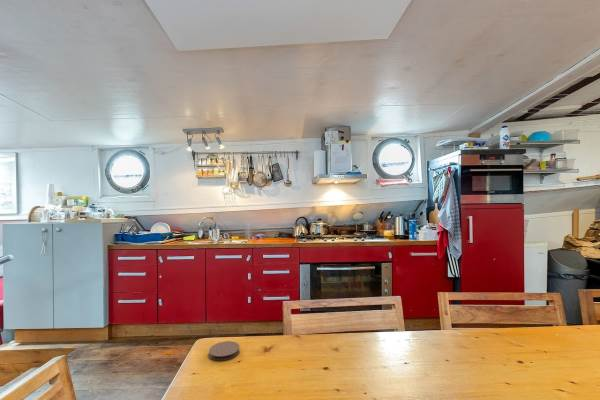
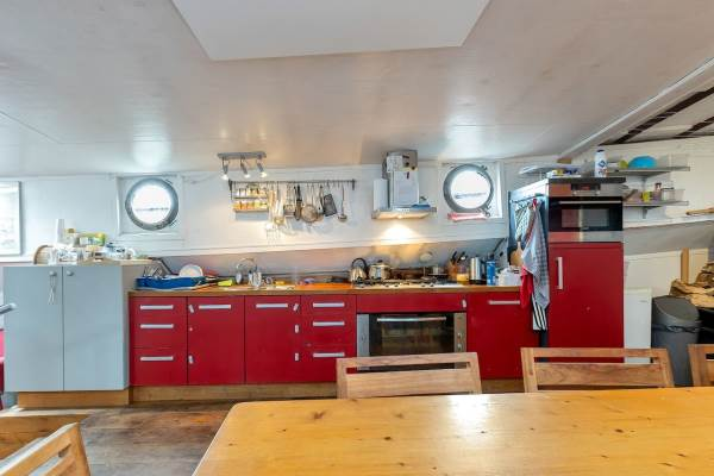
- coaster (224, 350)
